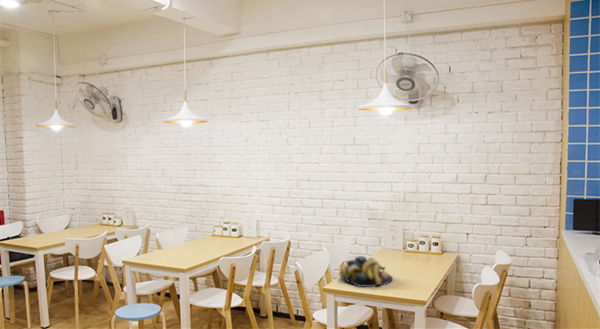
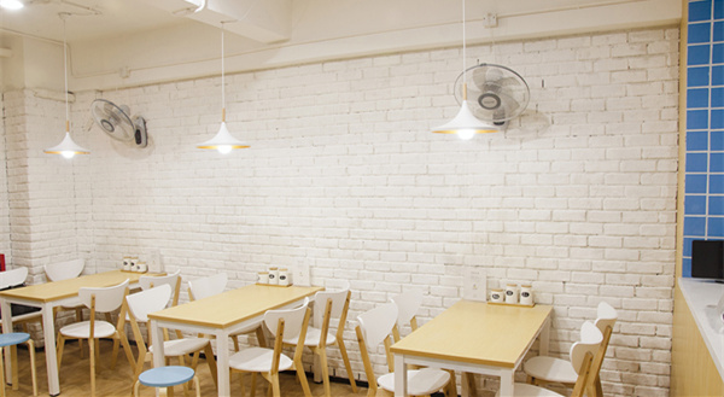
- fruit bowl (366, 268)
